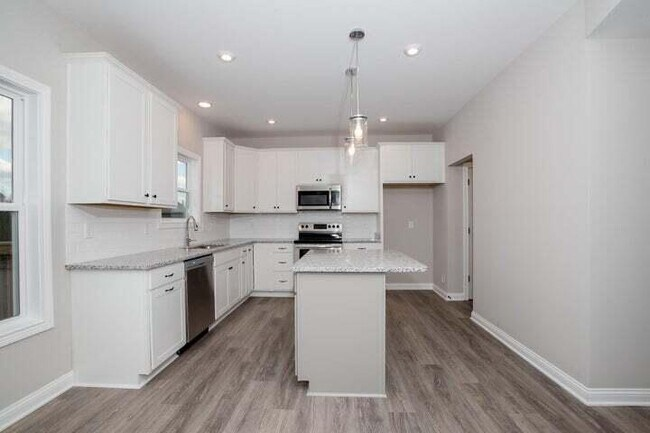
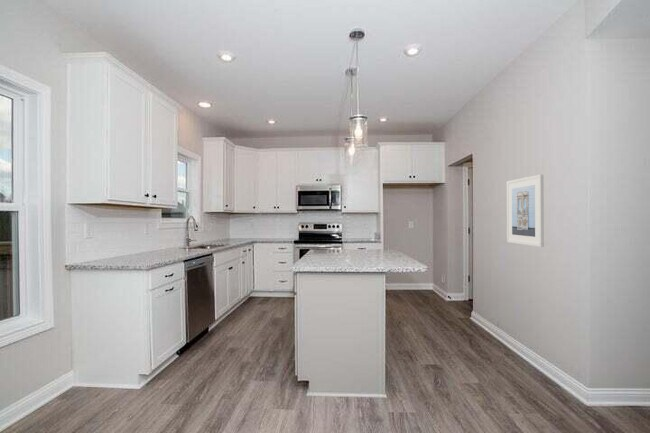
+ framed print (523, 211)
